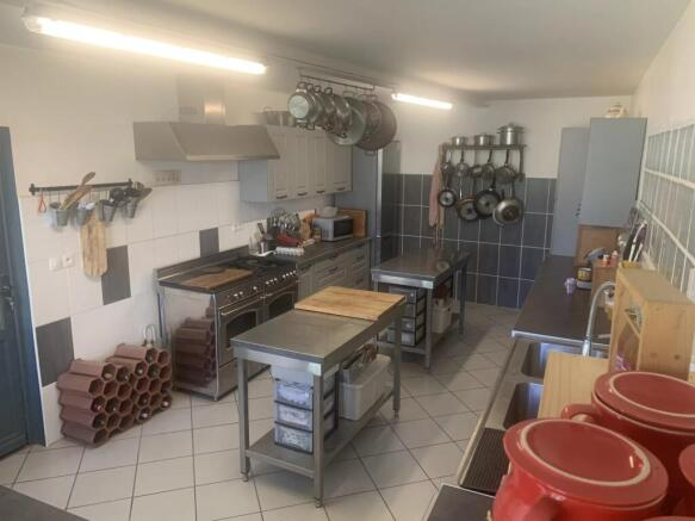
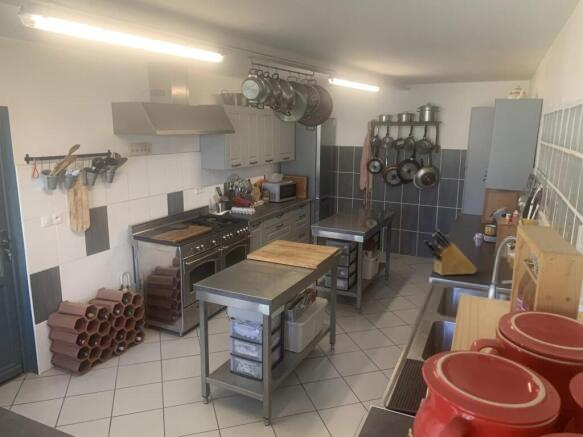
+ knife block (450, 250)
